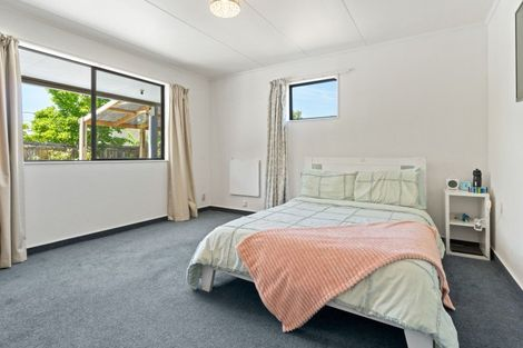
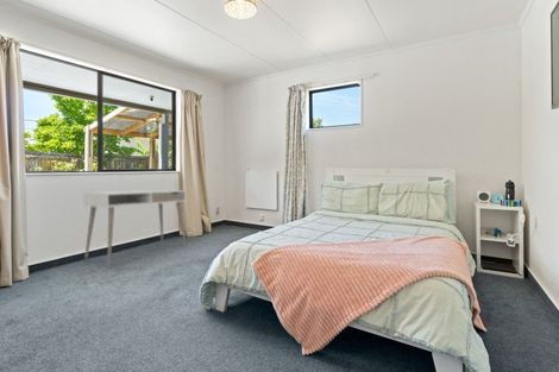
+ desk (138, 204)
